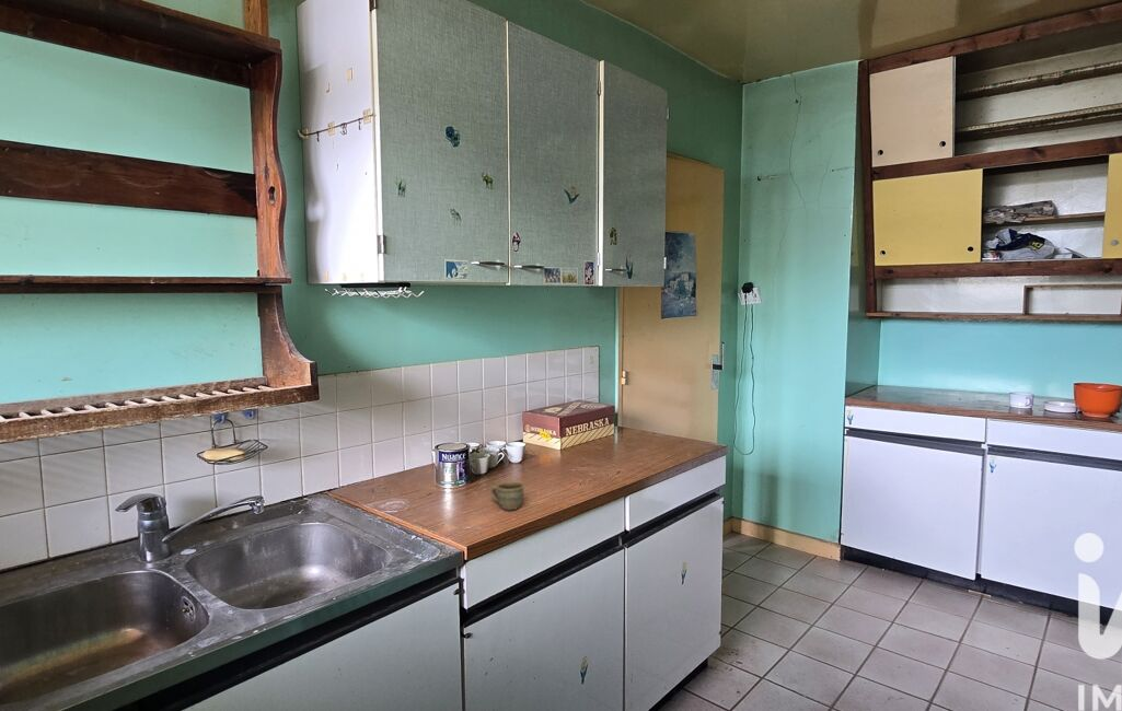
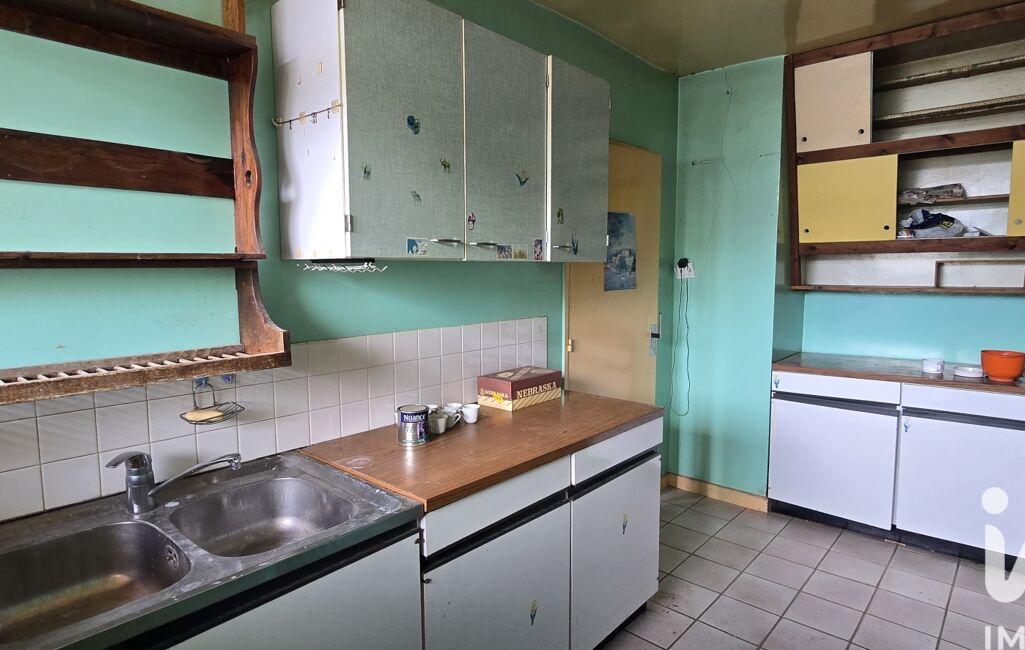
- cup (507, 496)
